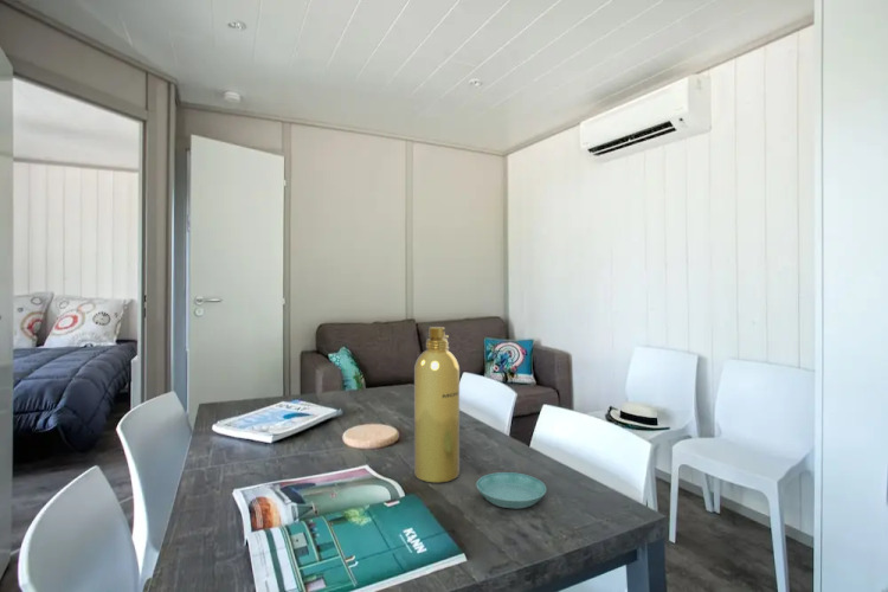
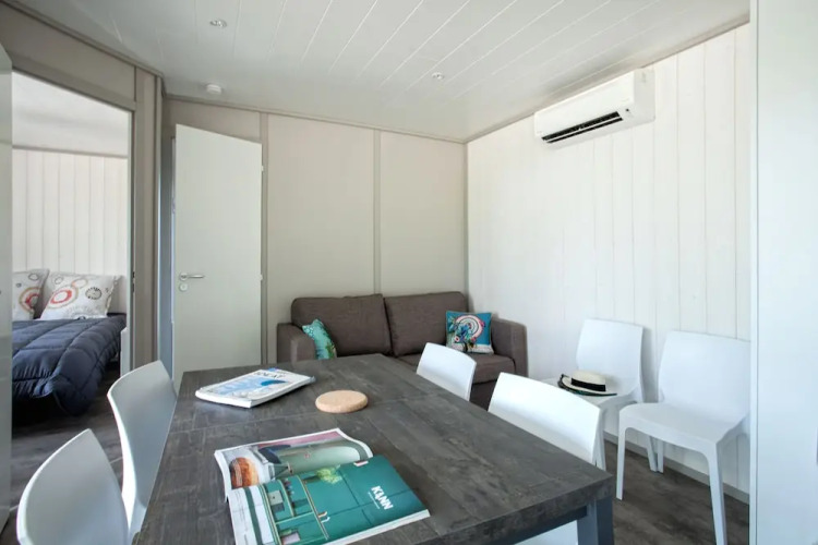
- spray bottle (438, 399)
- saucer (510, 491)
